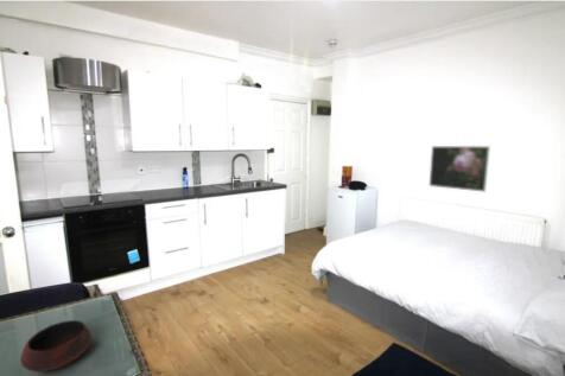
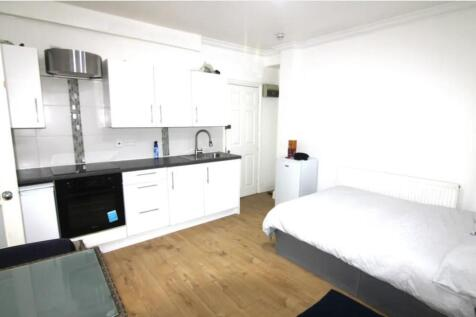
- bowl (58, 346)
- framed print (457, 167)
